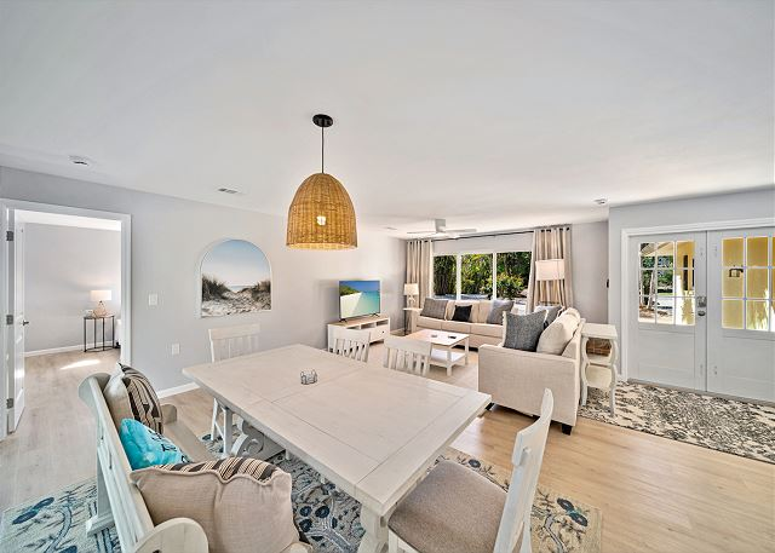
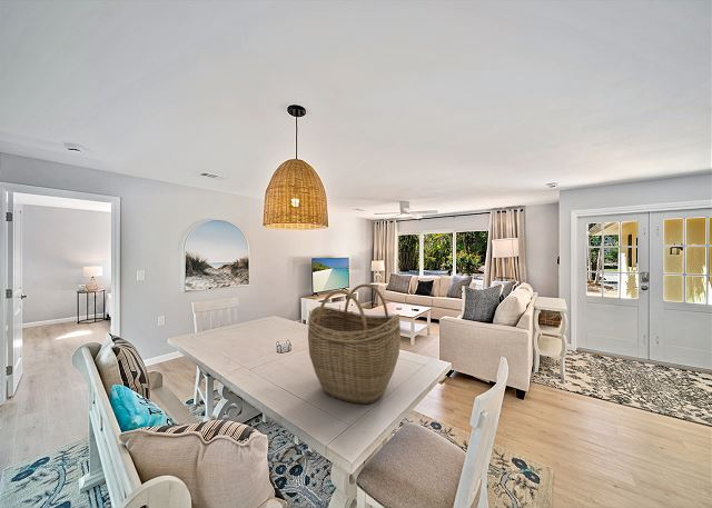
+ woven basket (354, 338)
